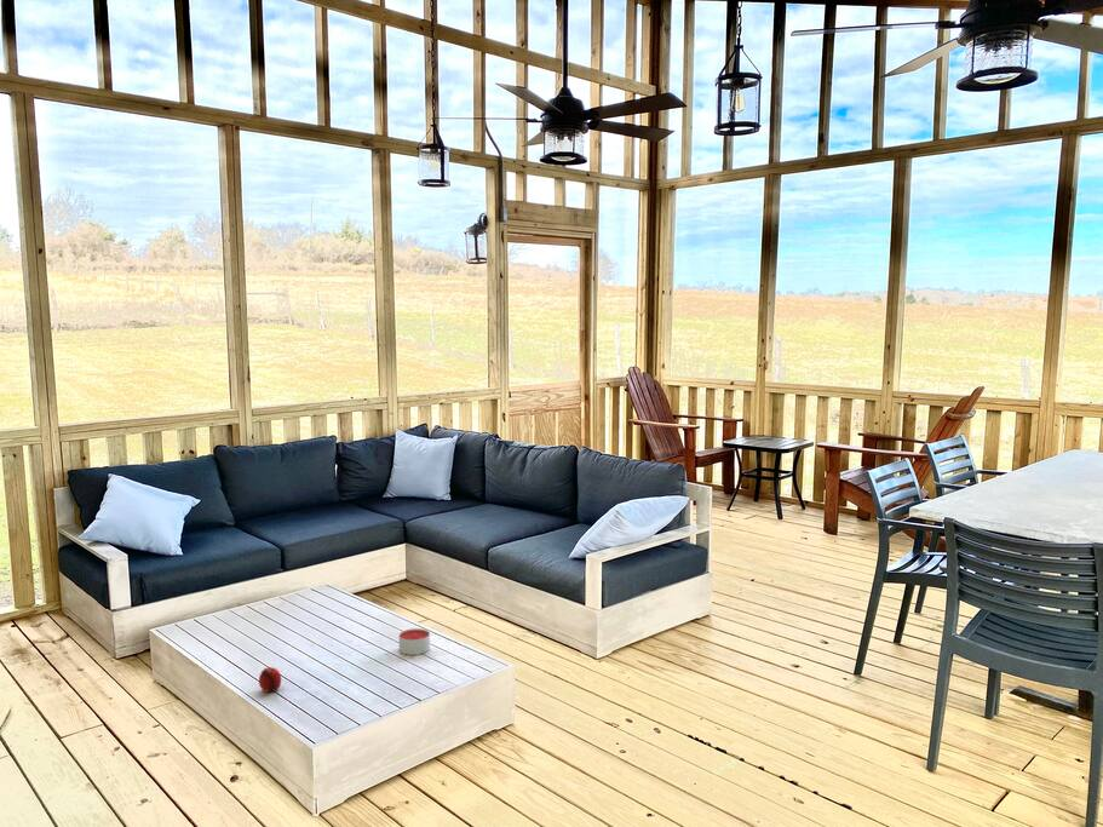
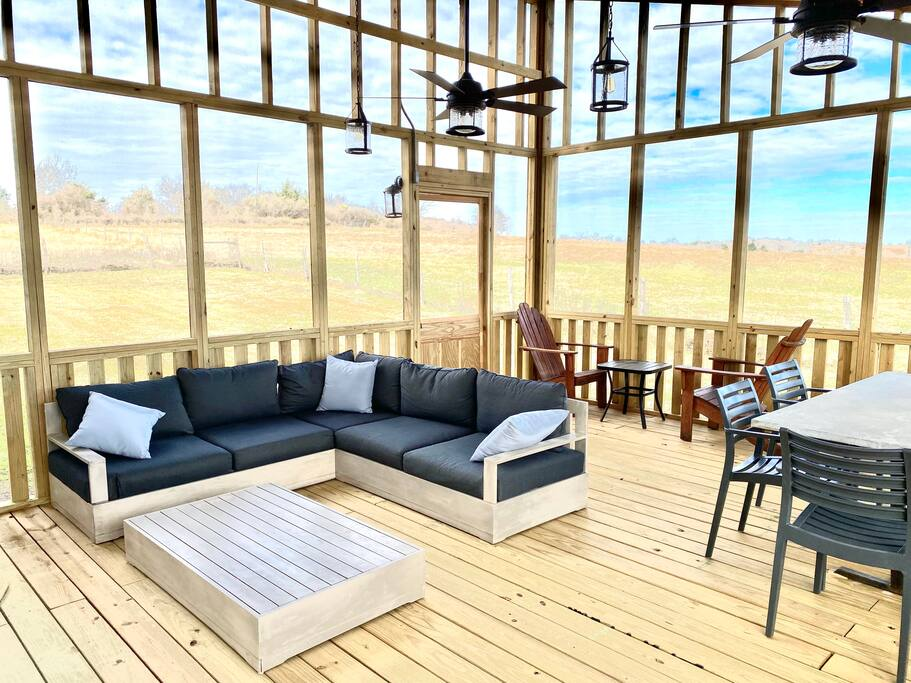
- fruit (270, 678)
- candle (414, 641)
